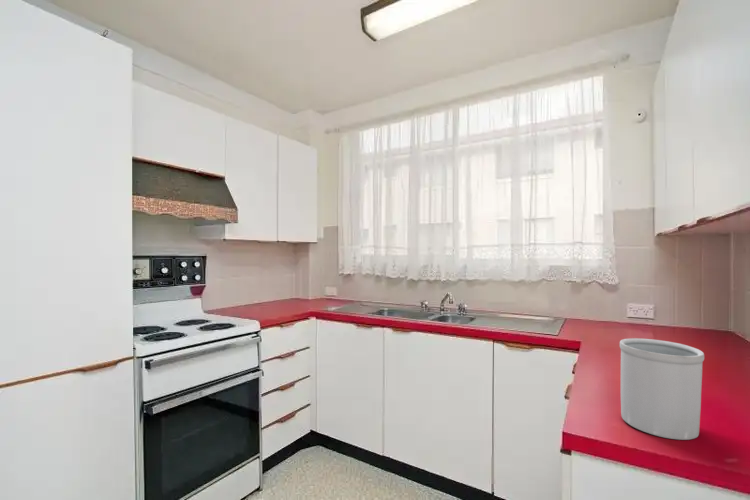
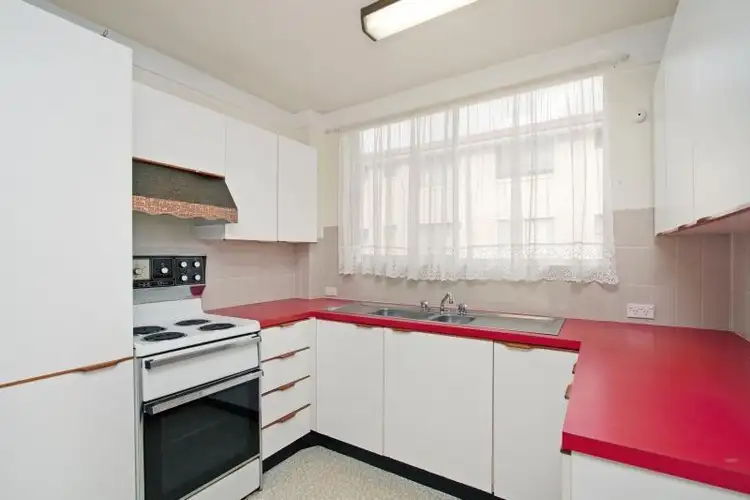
- utensil holder (659, 385)
